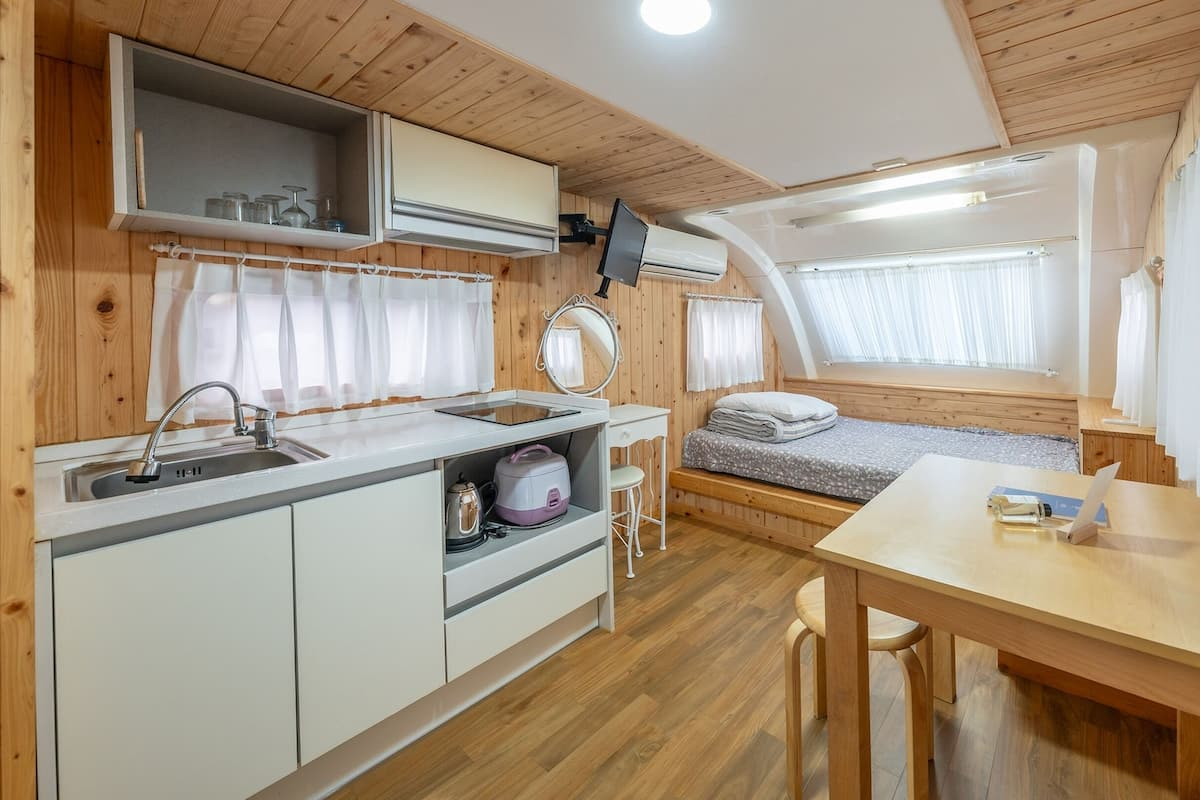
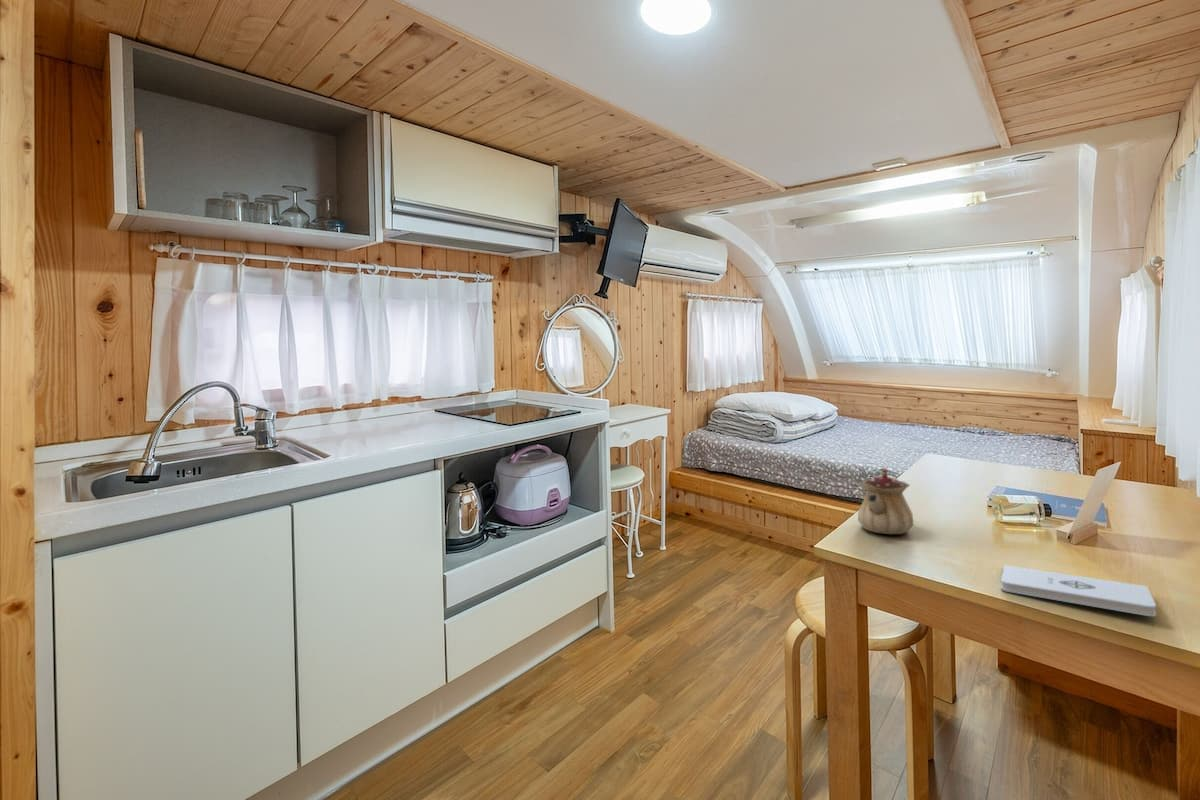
+ notepad (1072, 588)
+ teapot (886, 497)
